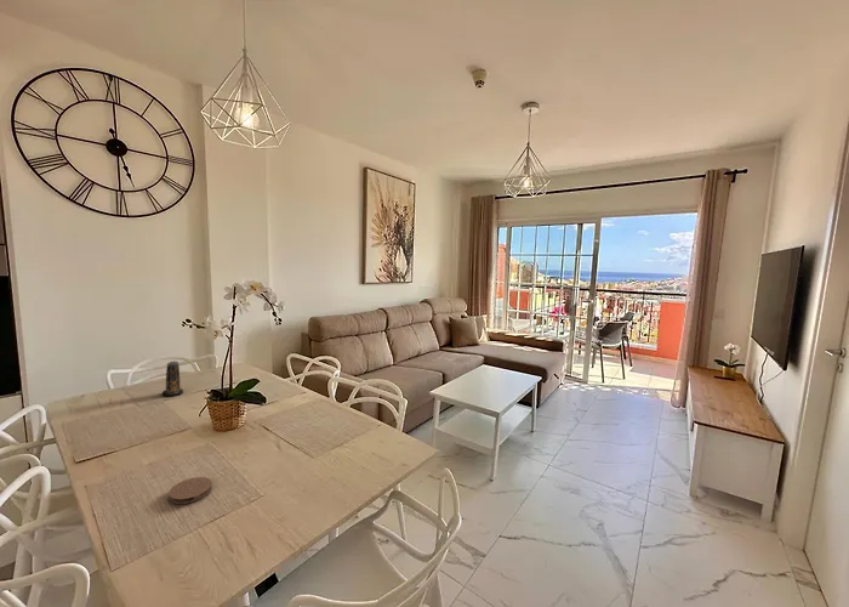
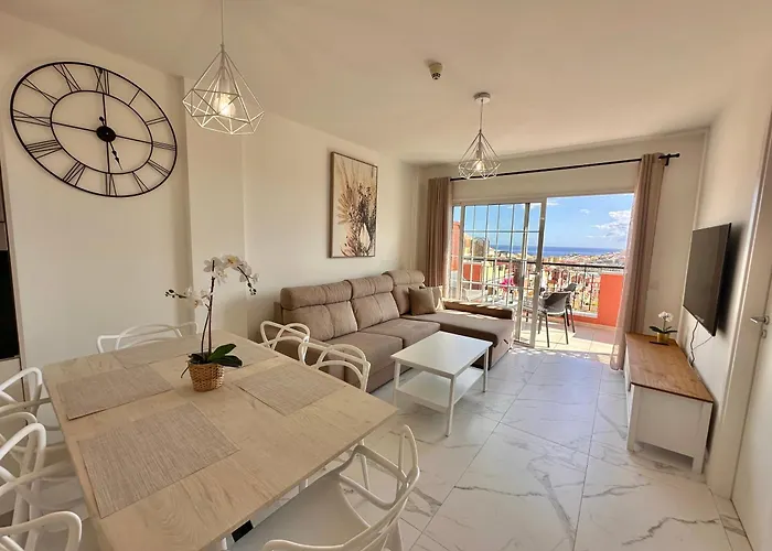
- candle (172, 378)
- coaster (190, 489)
